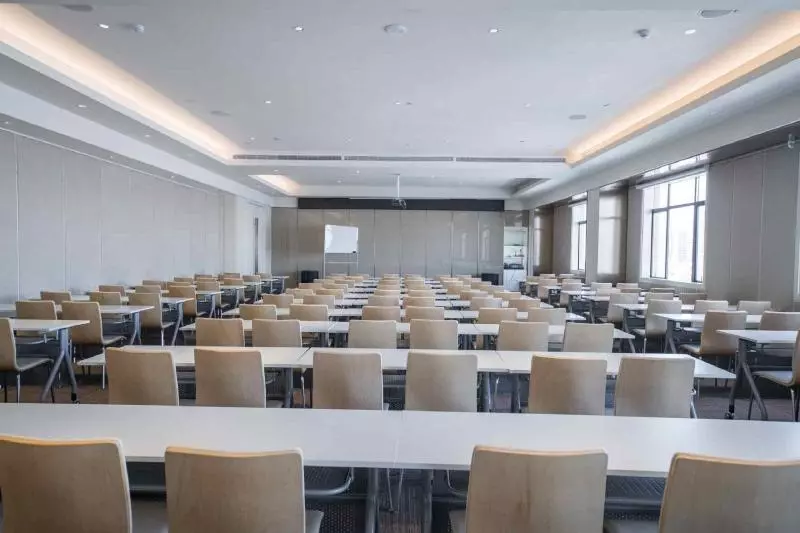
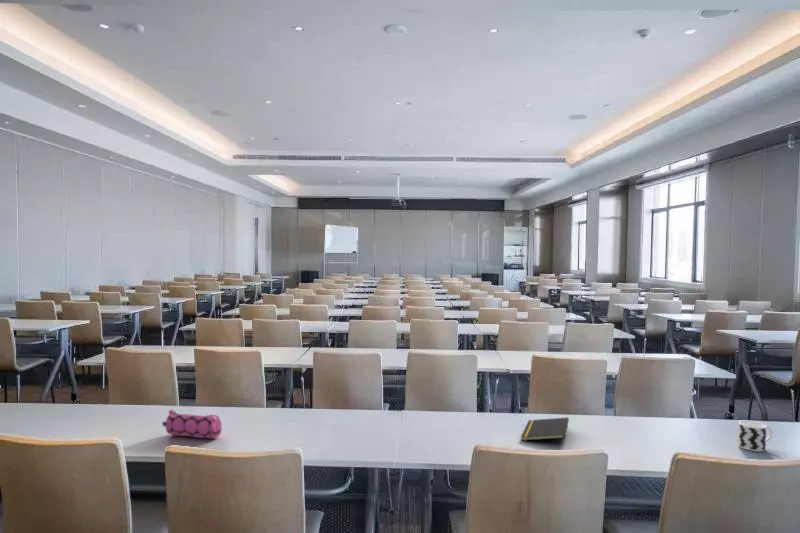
+ cup (755, 435)
+ pencil case (193, 423)
+ notepad (545, 428)
